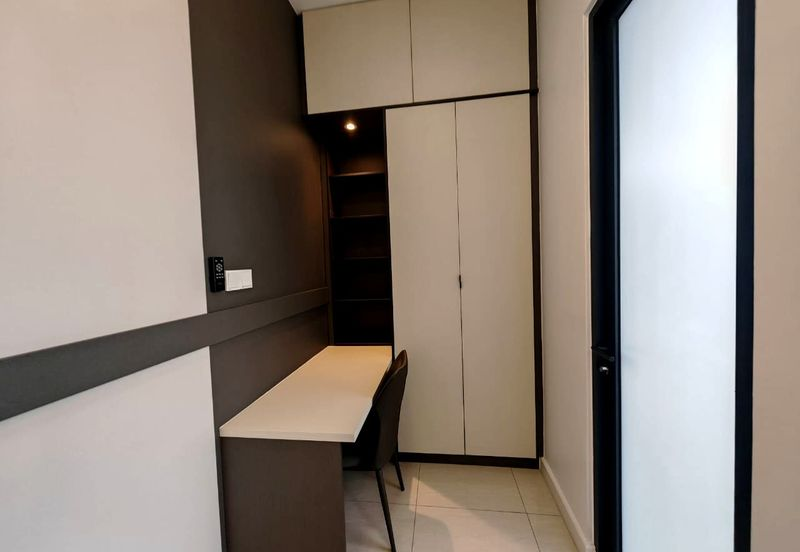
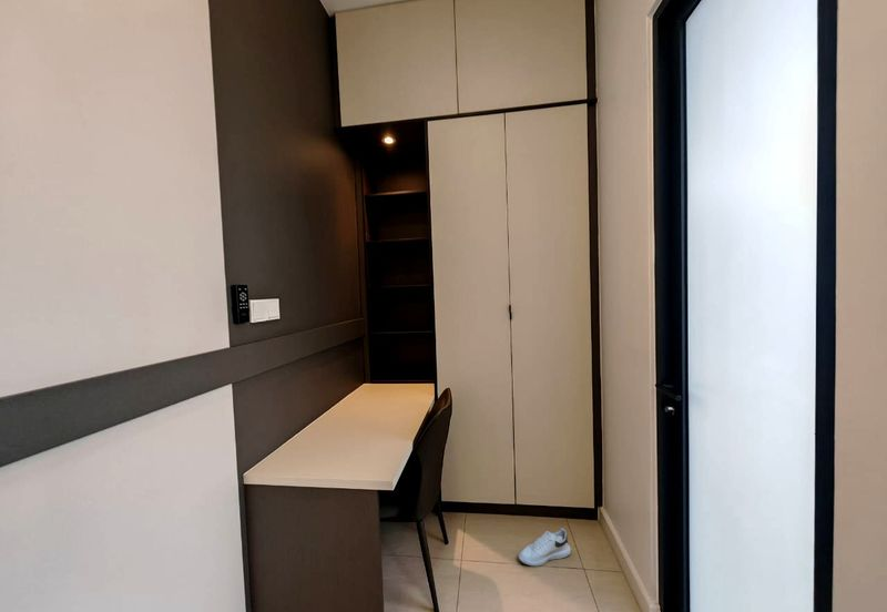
+ shoe (543, 543)
